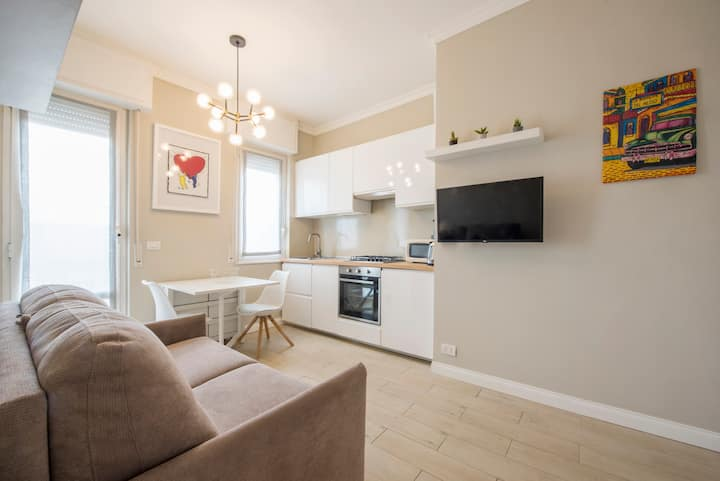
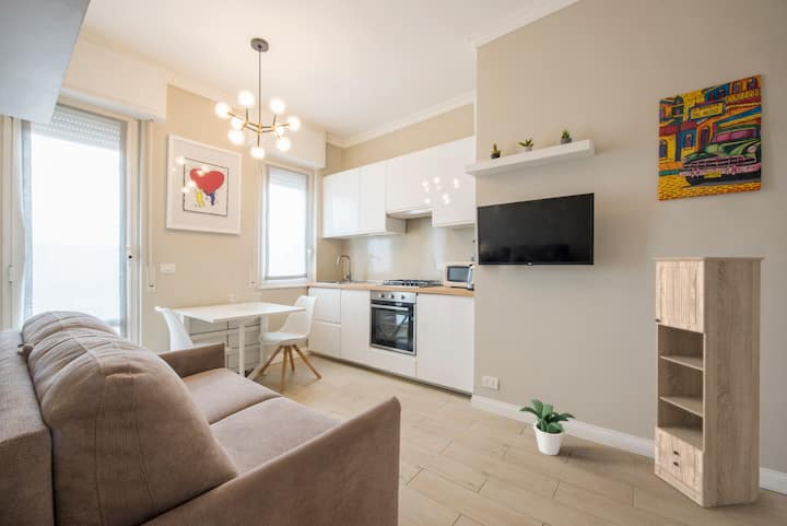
+ potted plant (544, 428)
+ storage cabinet (703, 372)
